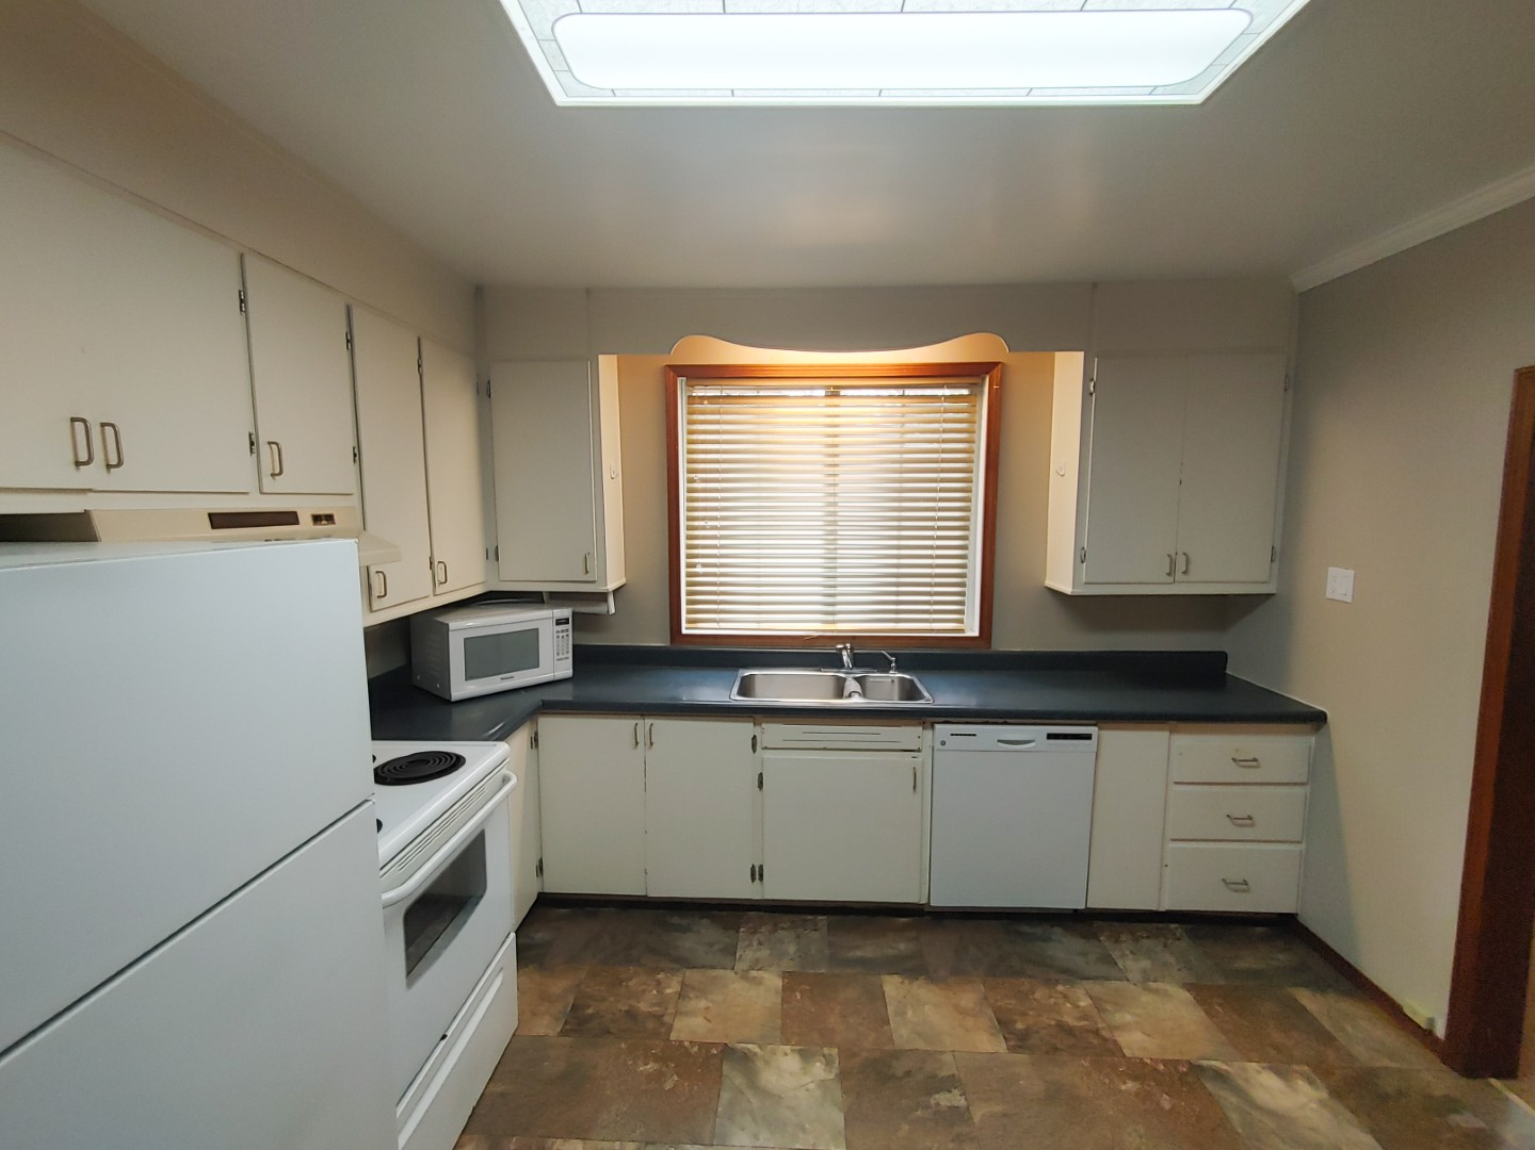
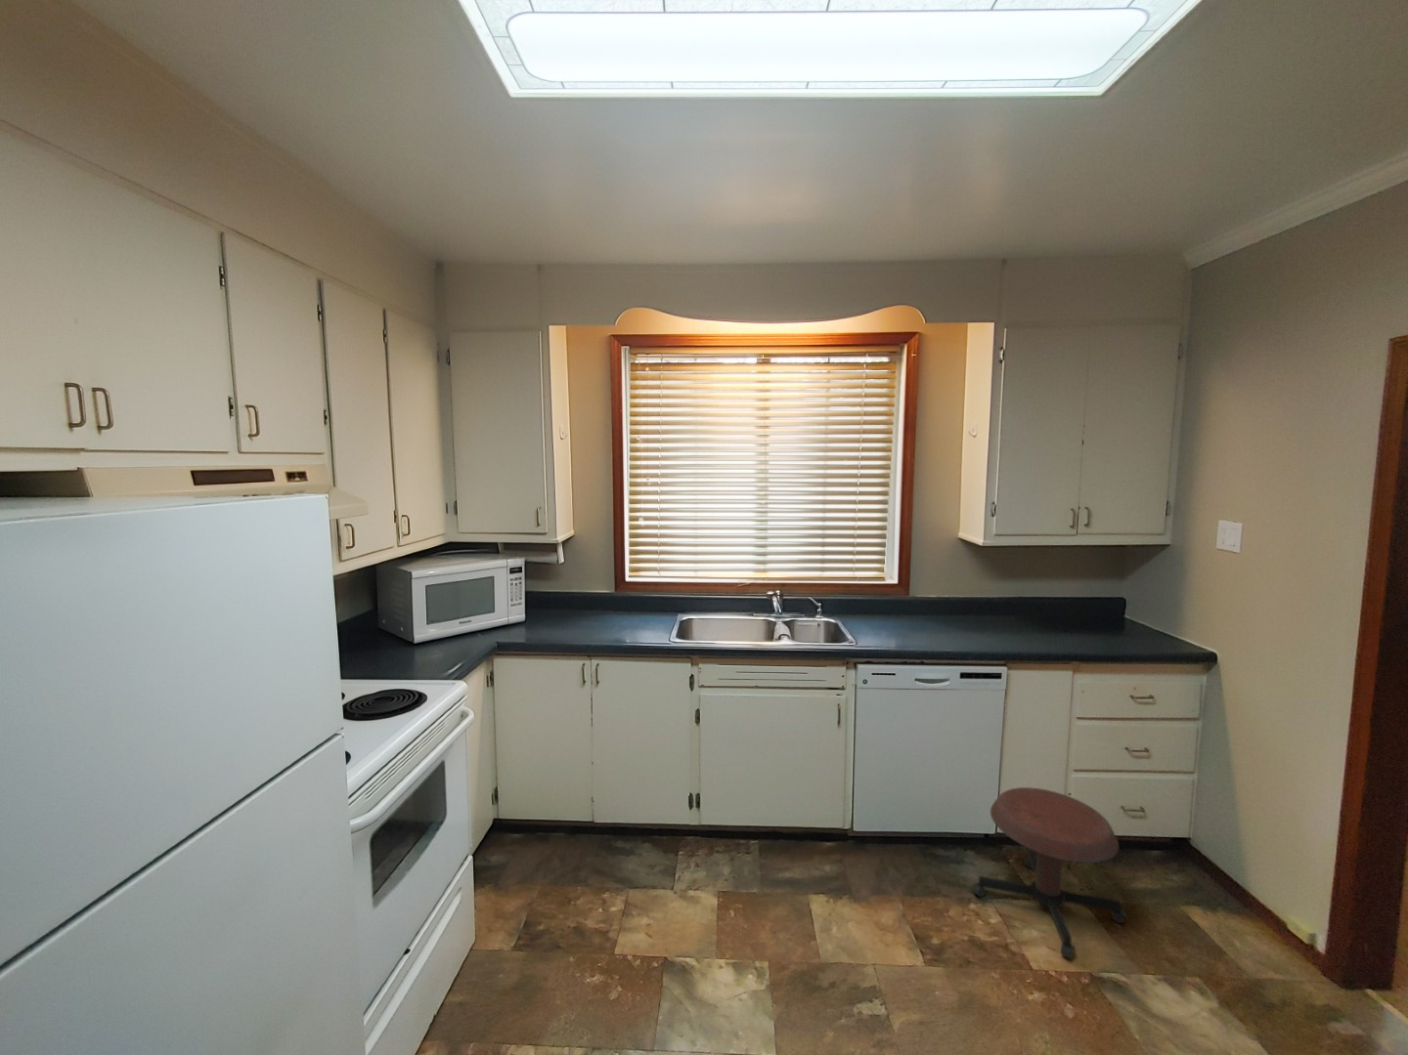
+ stool (1048, 859)
